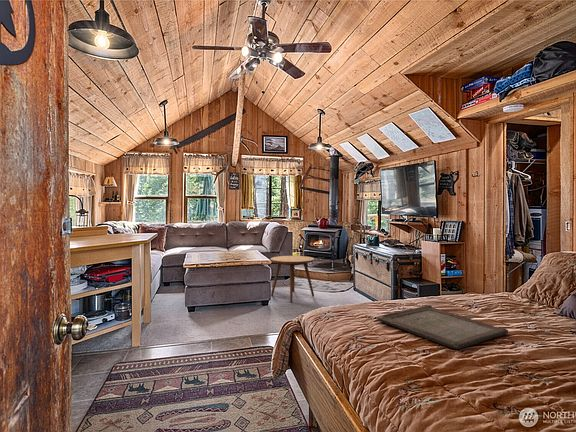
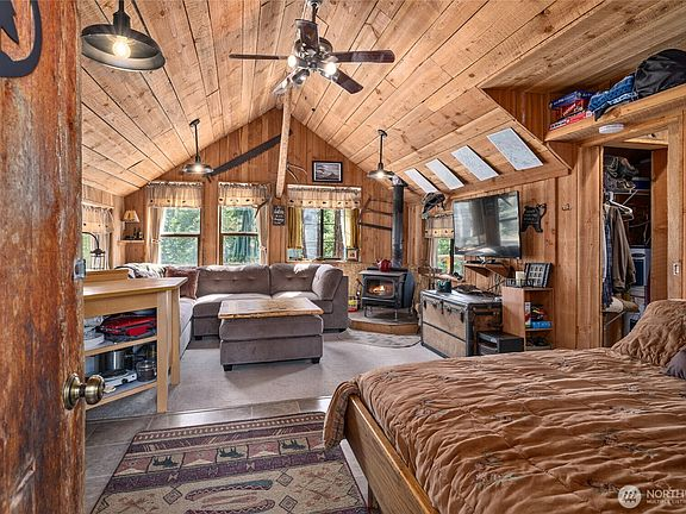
- side table (292, 277)
- serving tray (438, 323)
